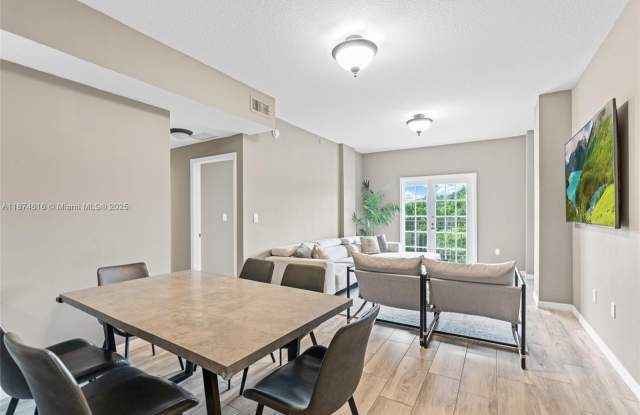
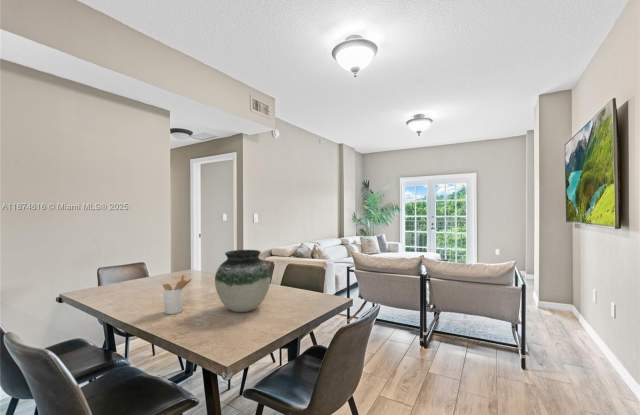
+ utensil holder (177, 294)
+ vase (243, 280)
